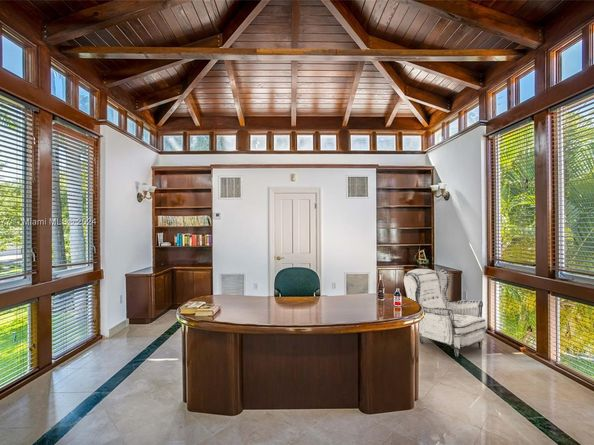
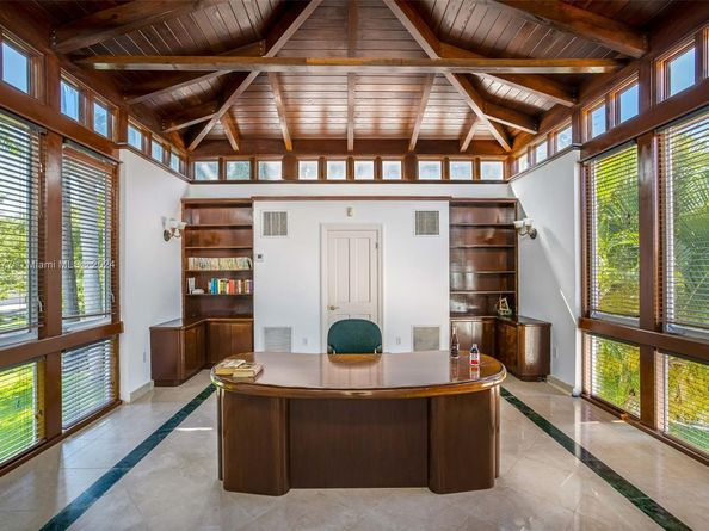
- armchair (444, 308)
